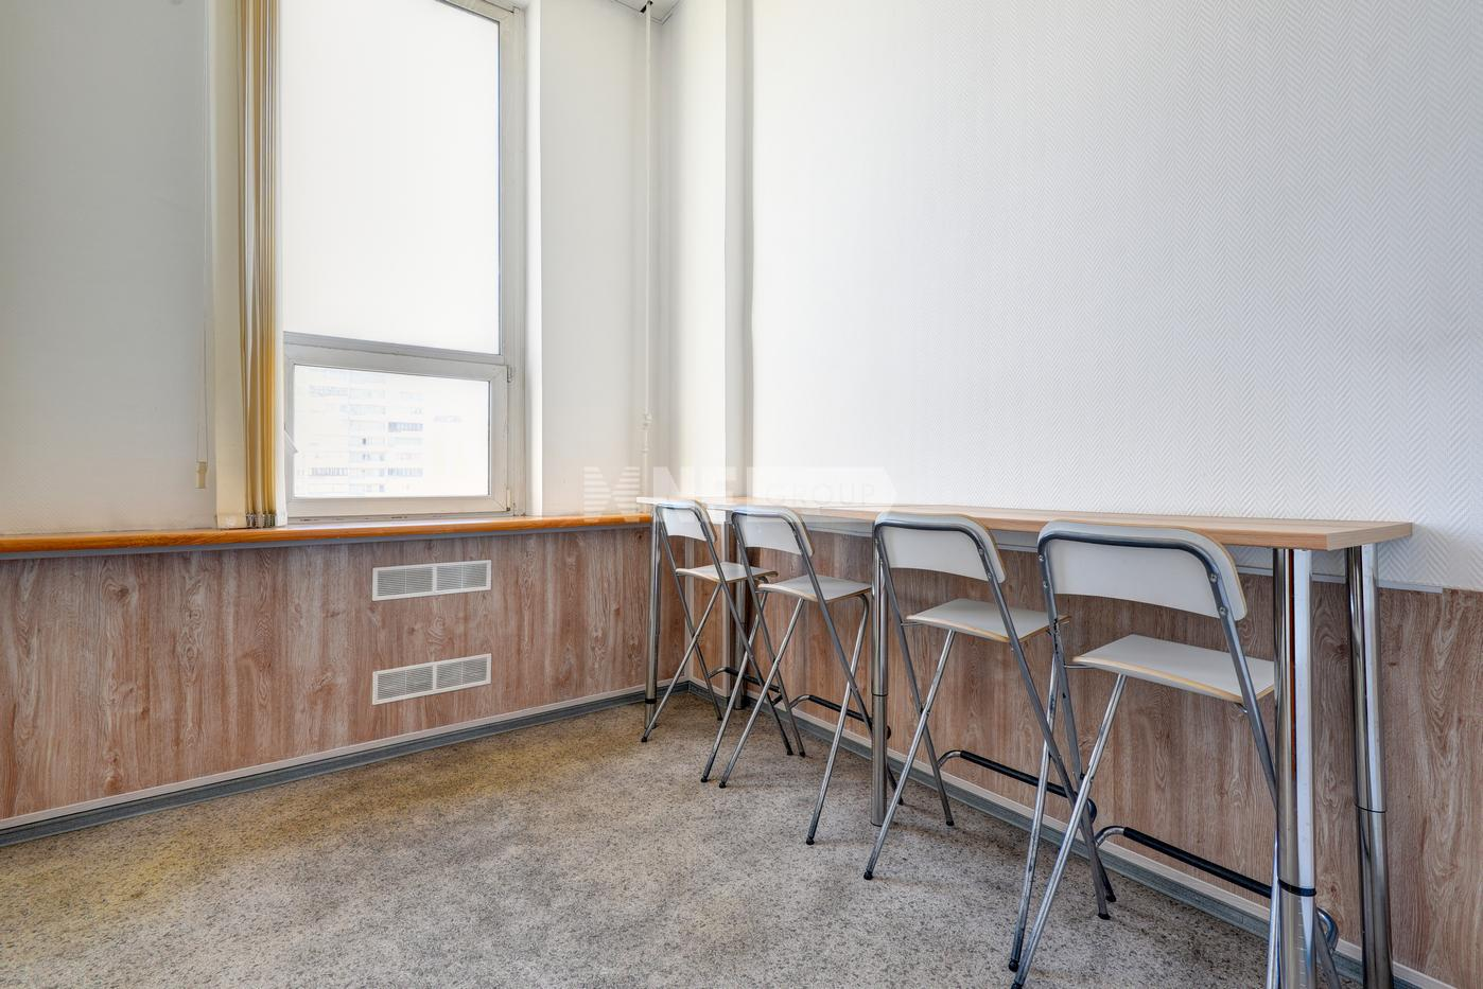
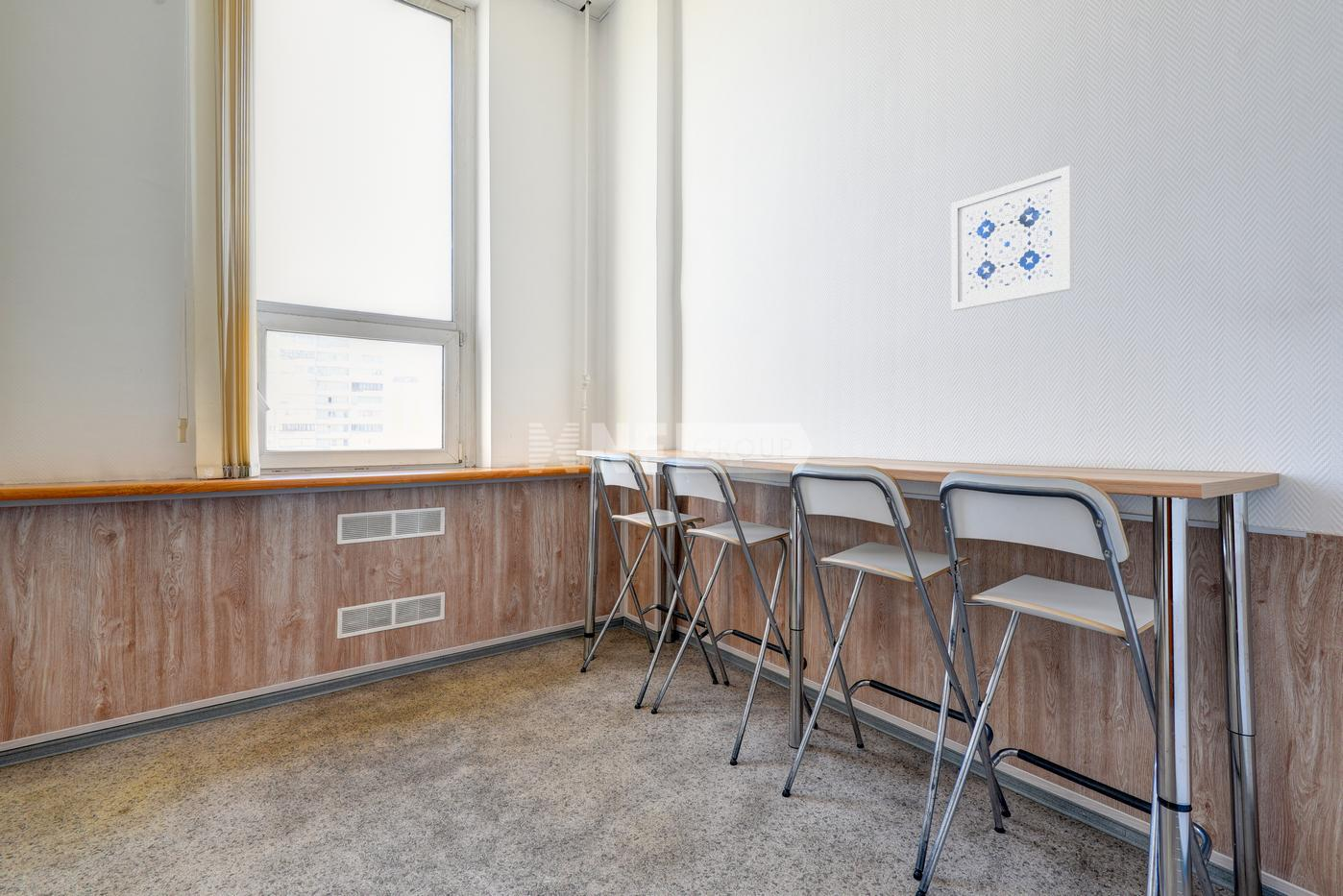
+ wall art (1008, 243)
